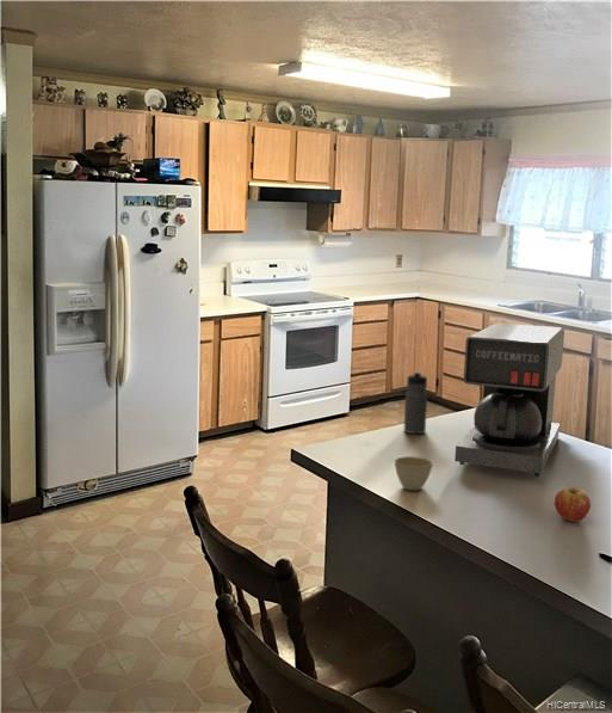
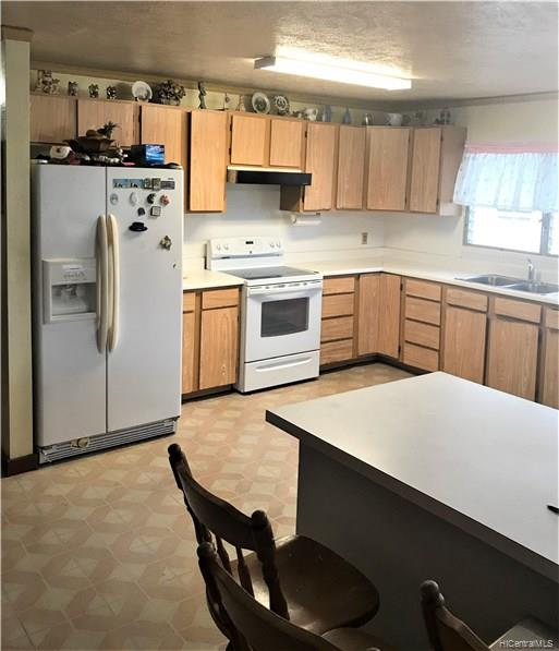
- fruit (571, 503)
- water bottle (415, 401)
- flower pot (413, 474)
- coffee maker (514, 393)
